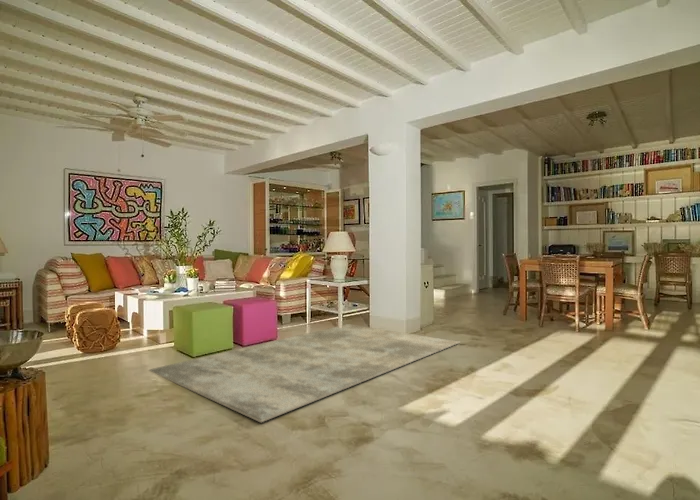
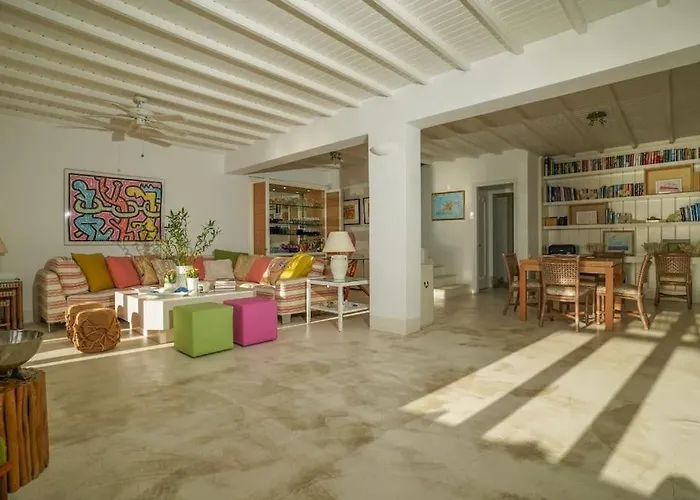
- rug (320, 354)
